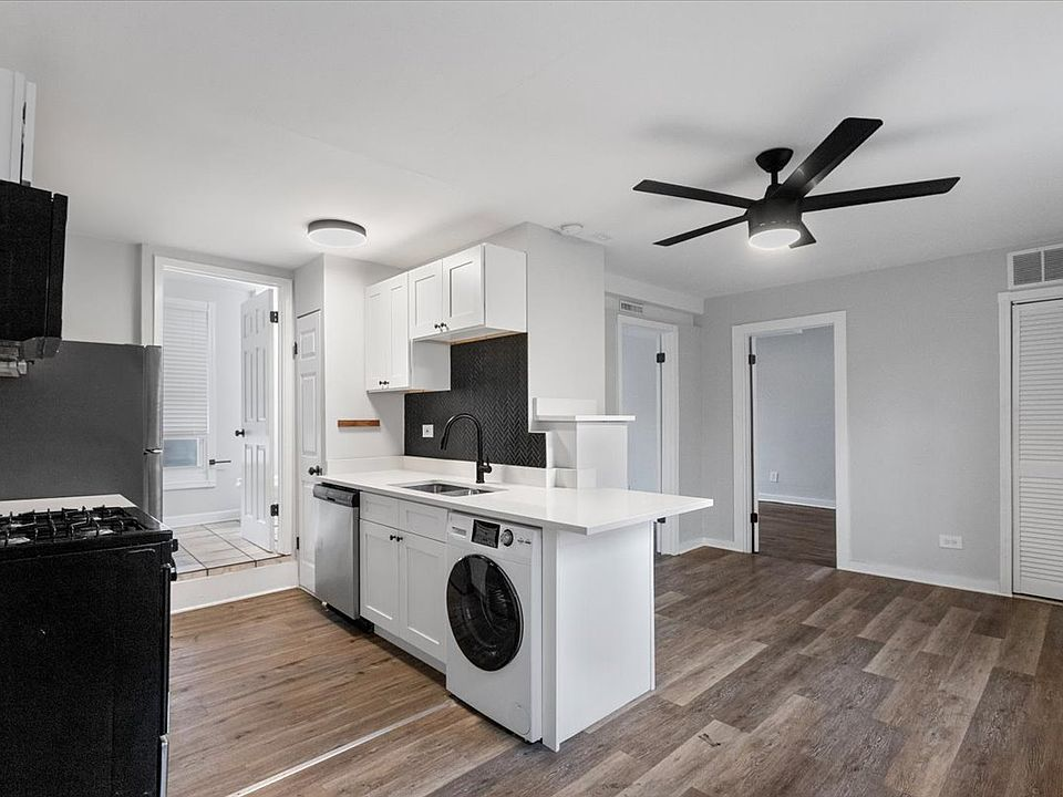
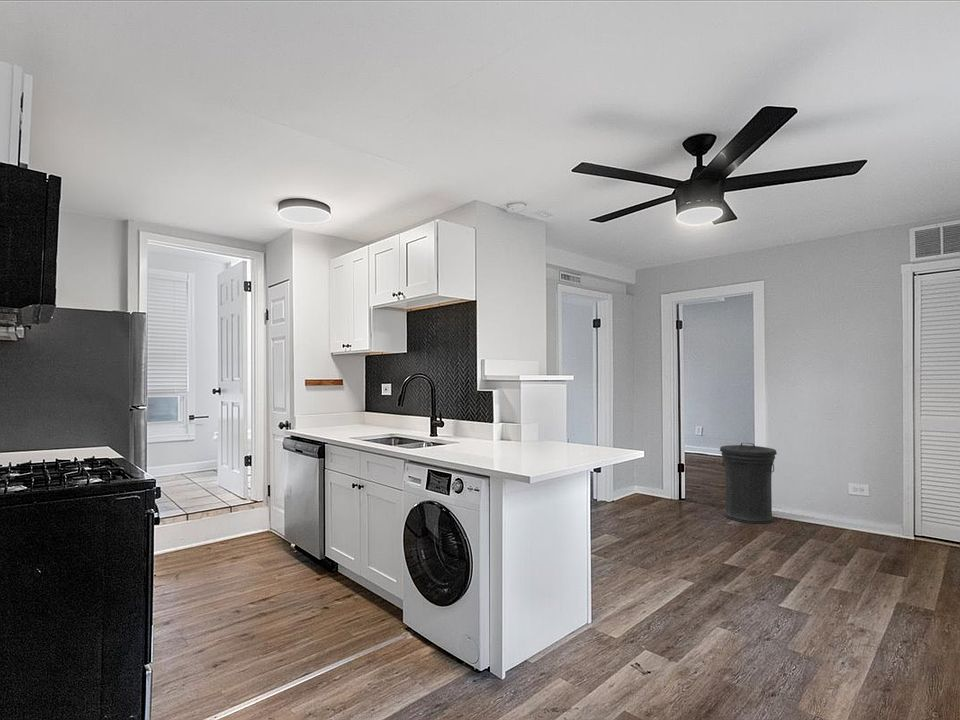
+ trash can (748, 480)
